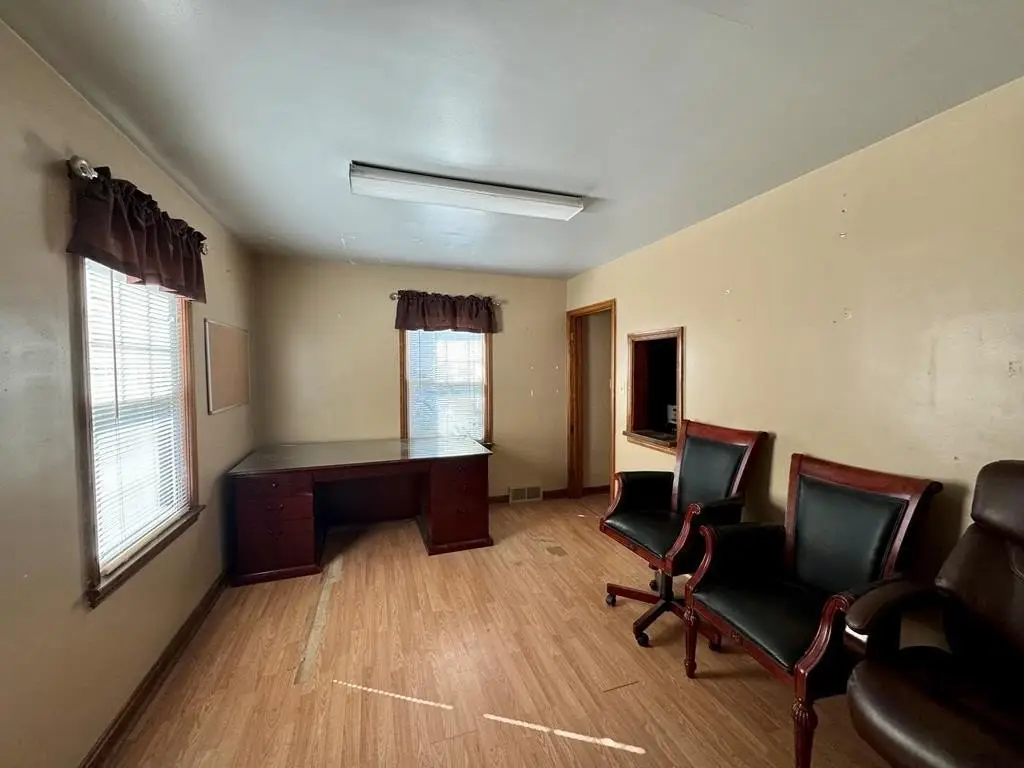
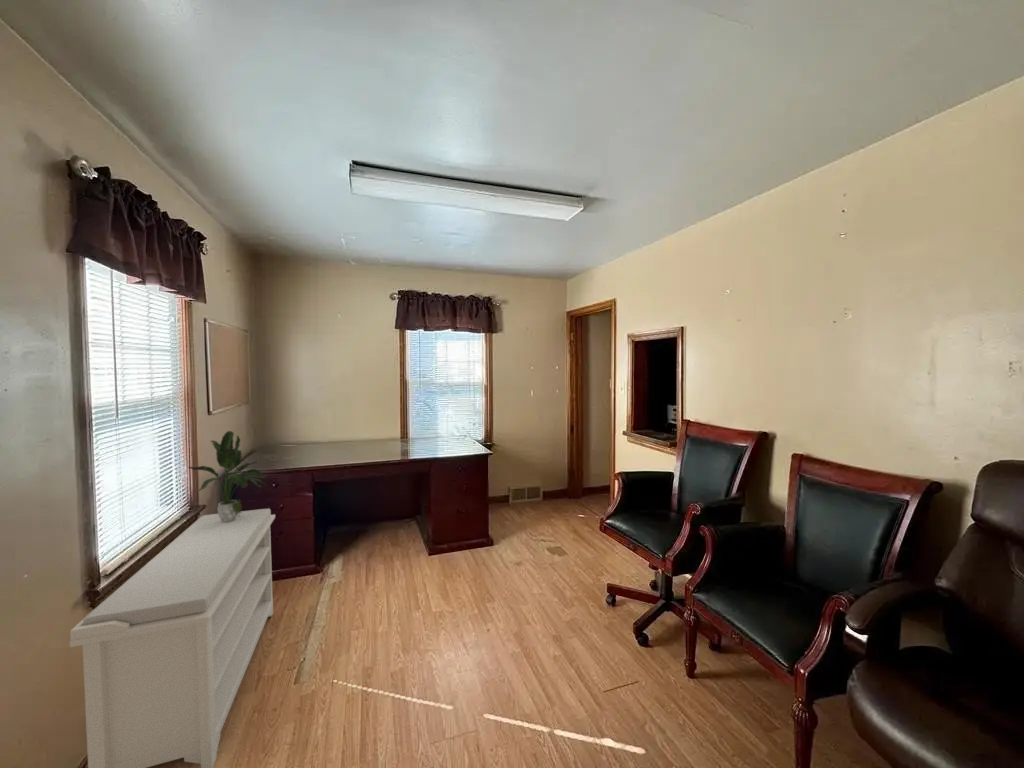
+ potted plant (229, 476)
+ bench (205, 614)
